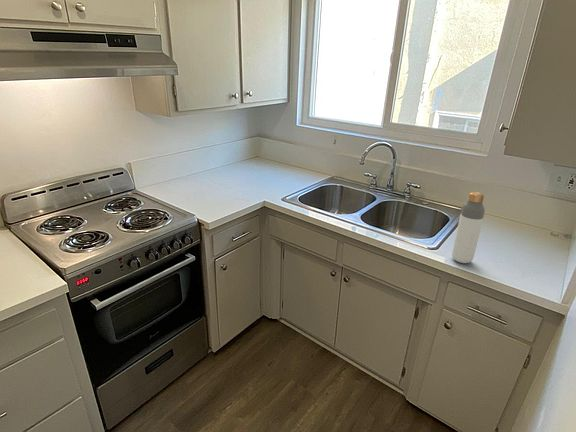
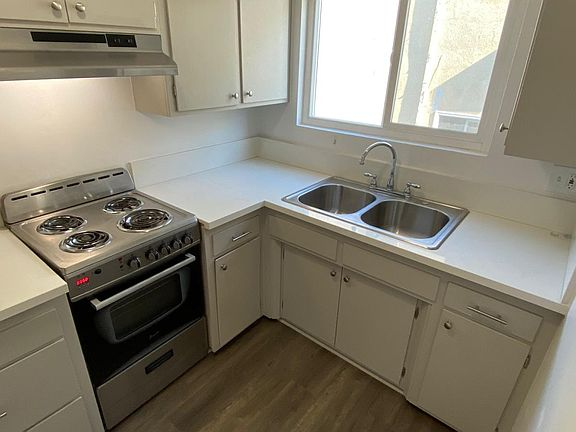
- bottle (469, 228)
